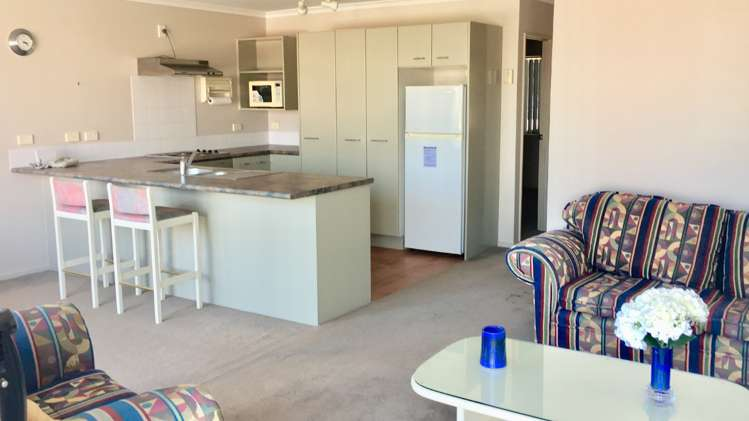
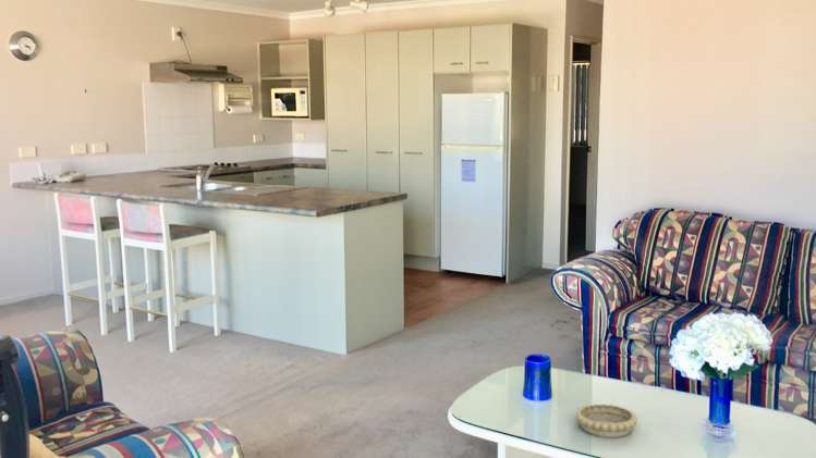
+ decorative bowl (607, 420)
